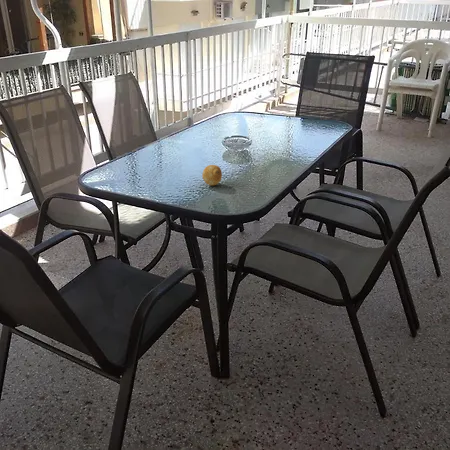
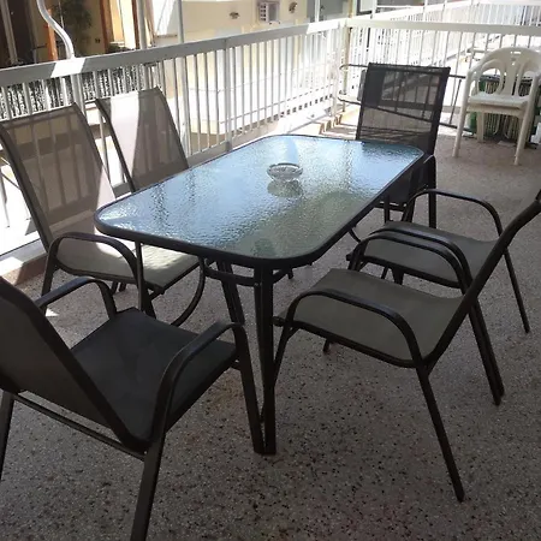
- fruit (212, 175)
